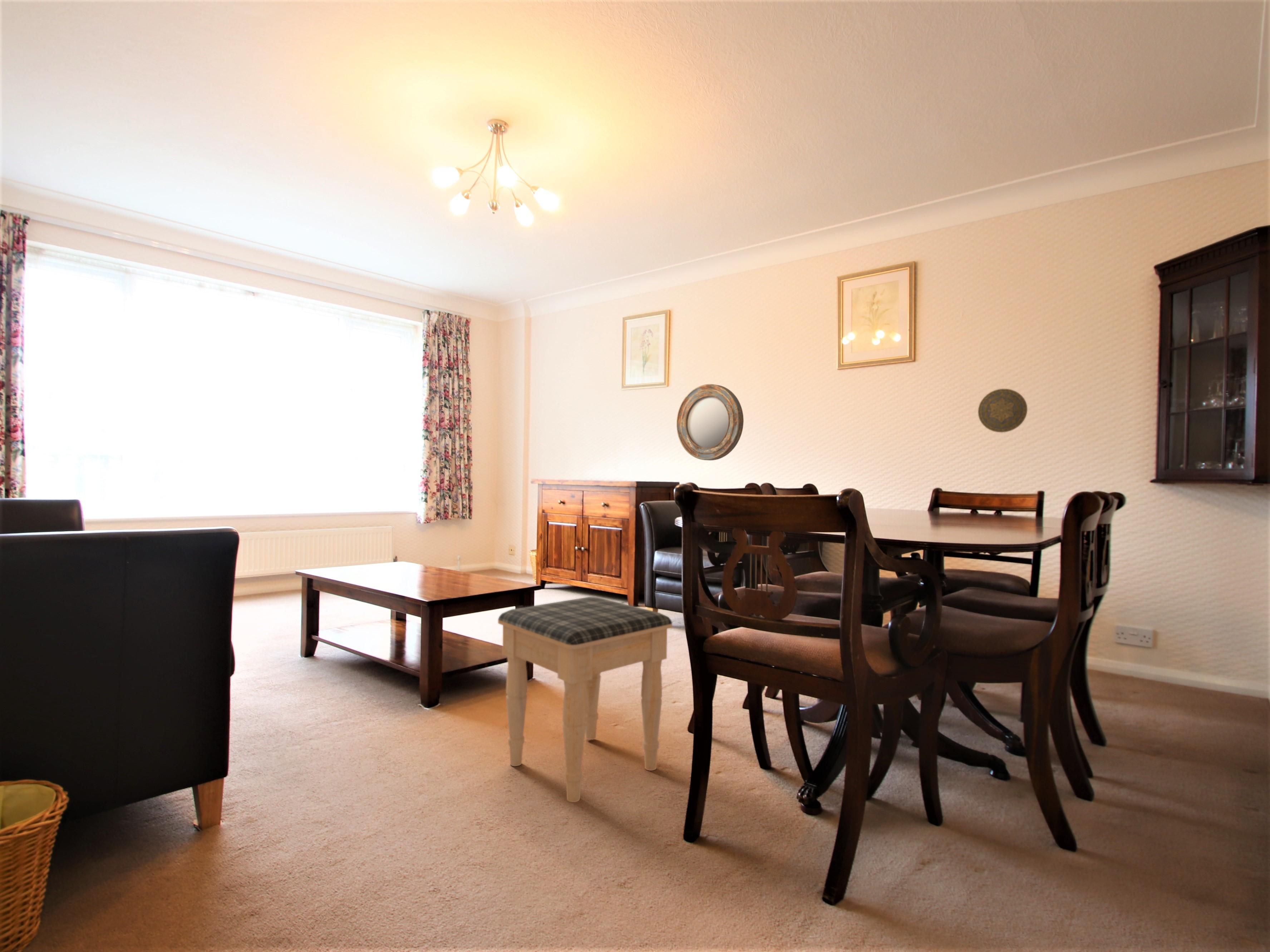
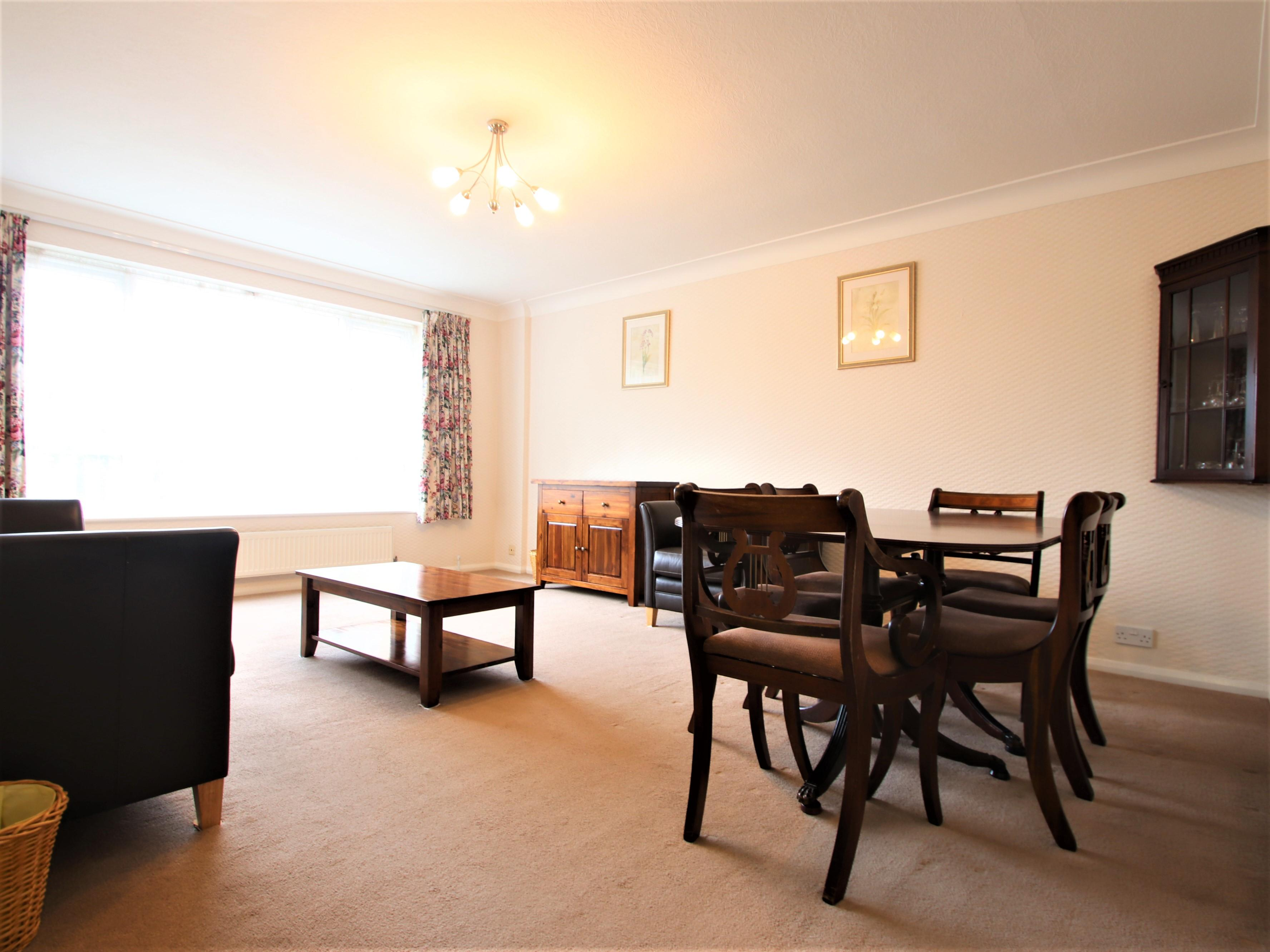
- footstool (584, 688)
- decorative plate (1001, 410)
- home mirror (708, 422)
